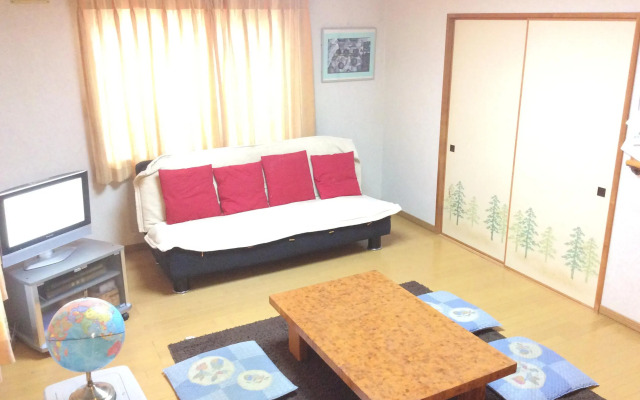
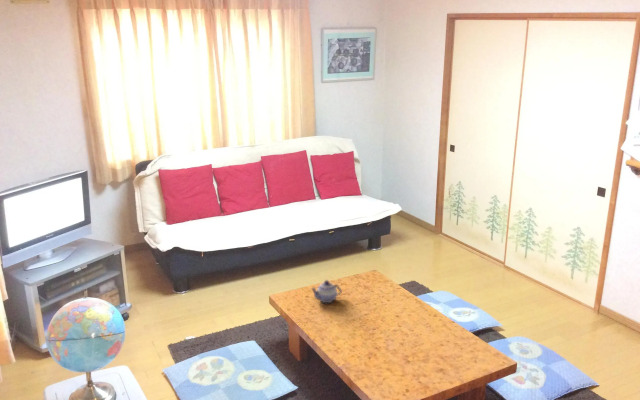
+ teapot (326, 290)
